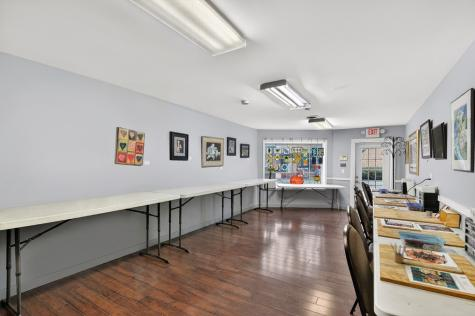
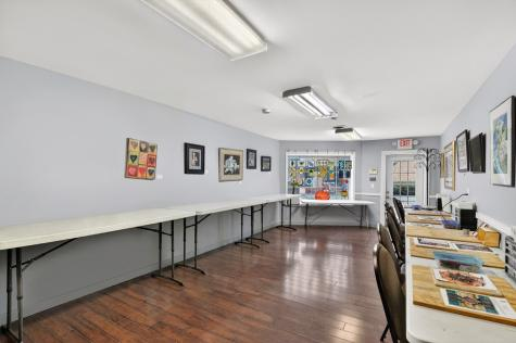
- pencil box (399, 252)
